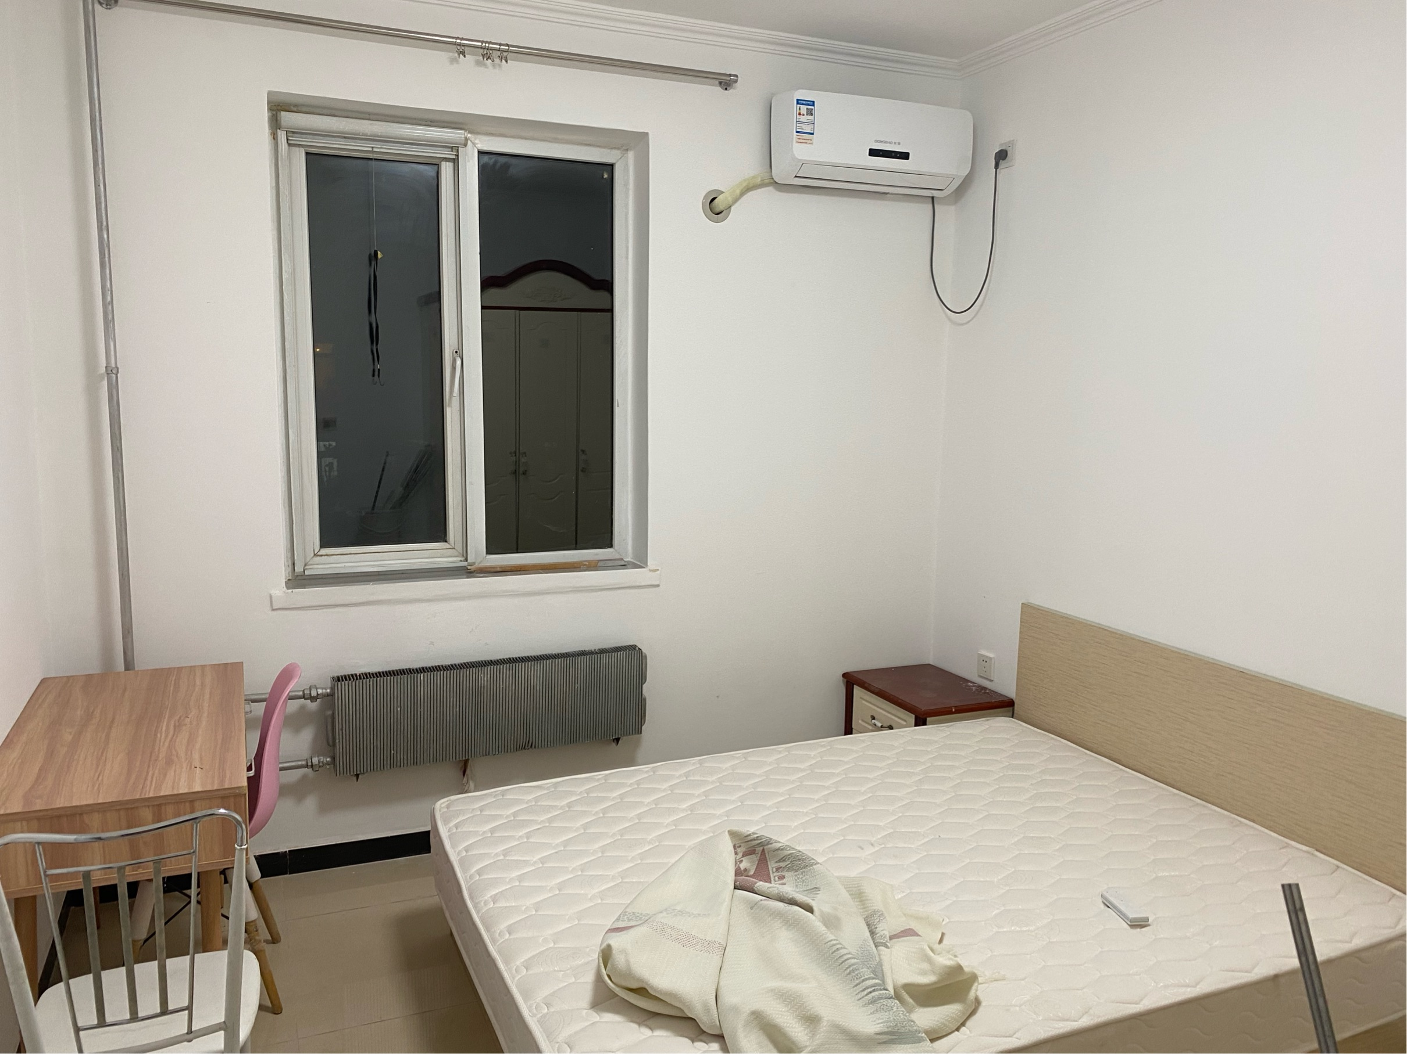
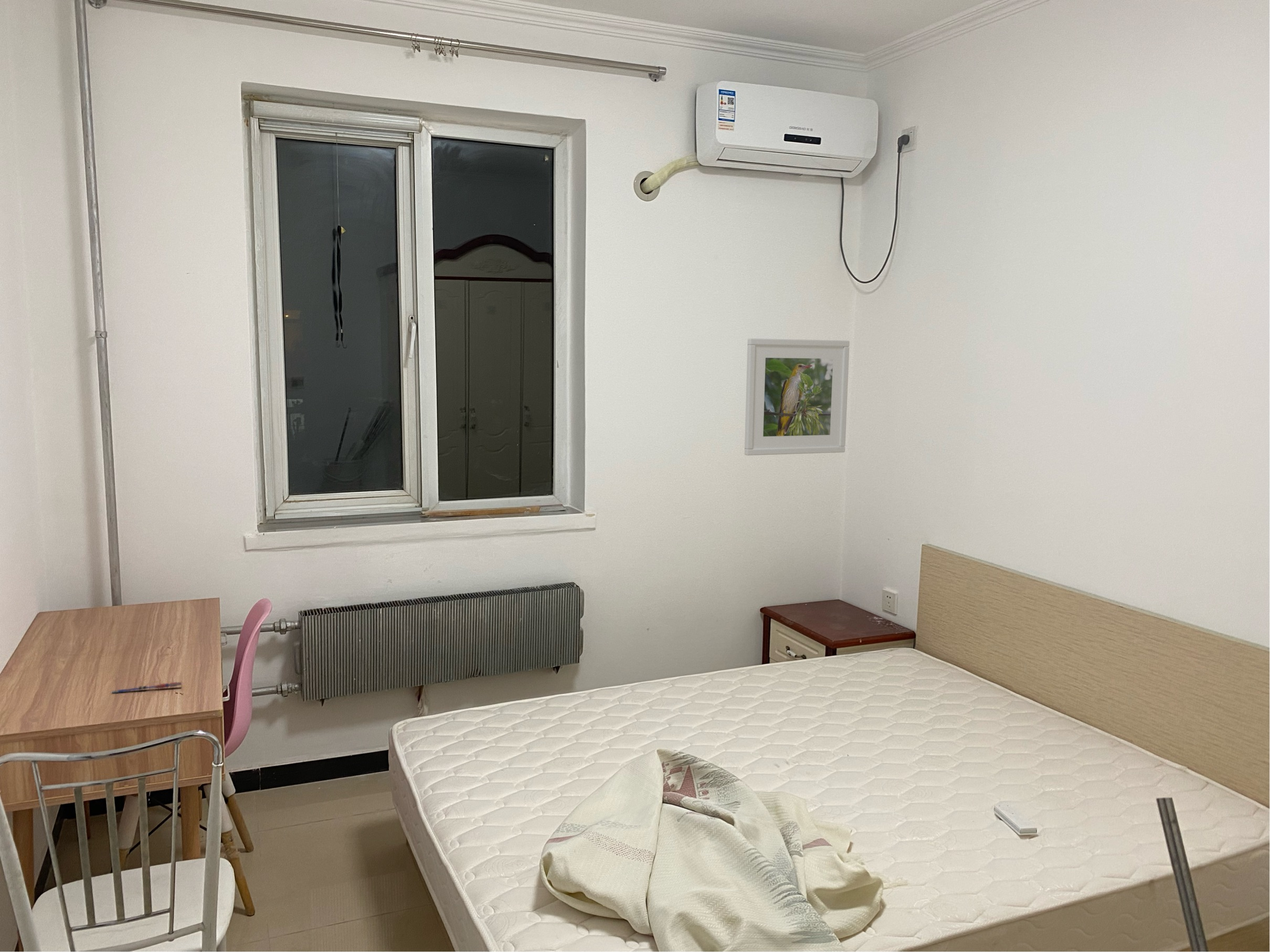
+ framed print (797, 397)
+ pen (147, 687)
